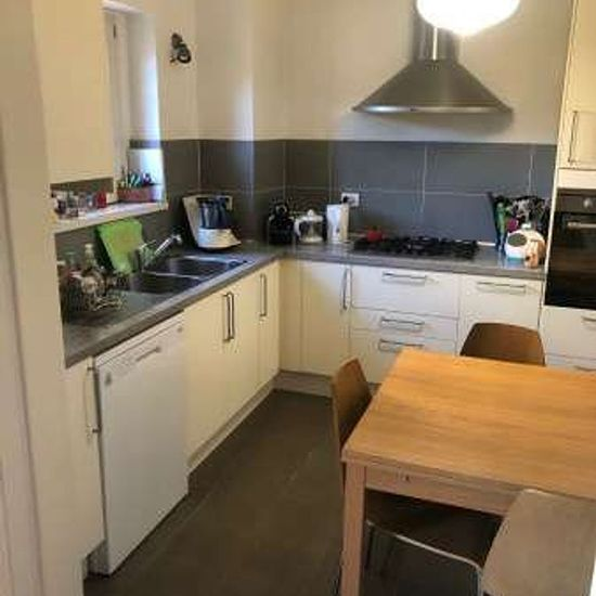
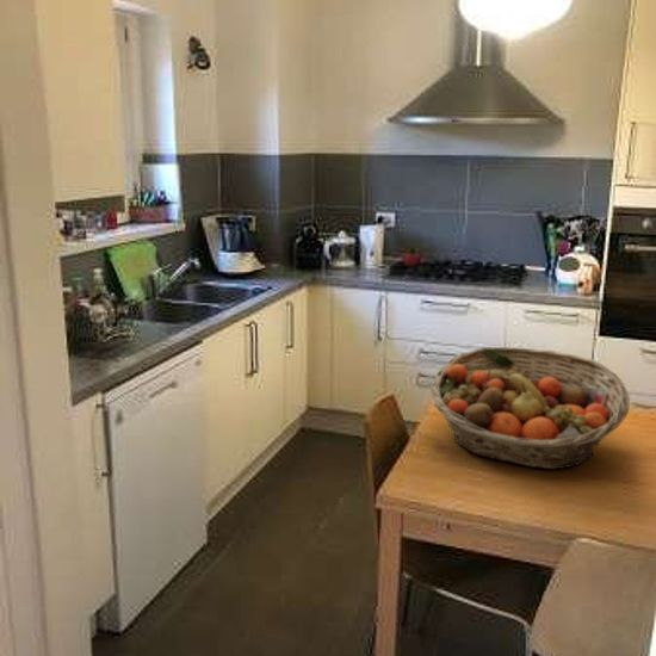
+ fruit basket (525, 404)
